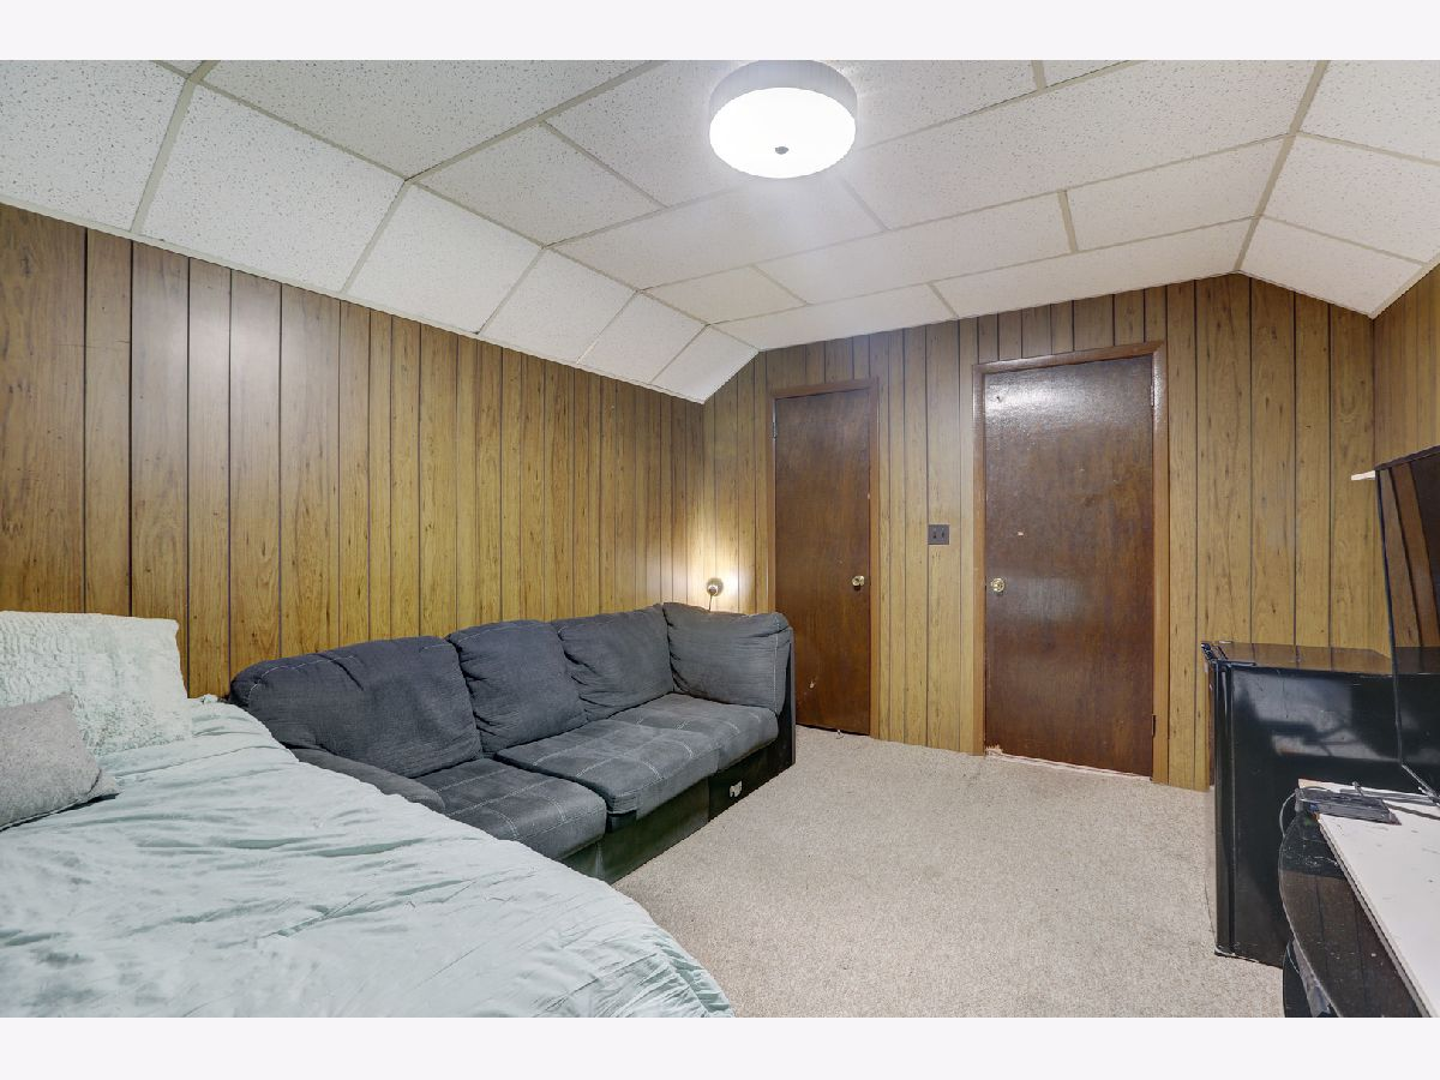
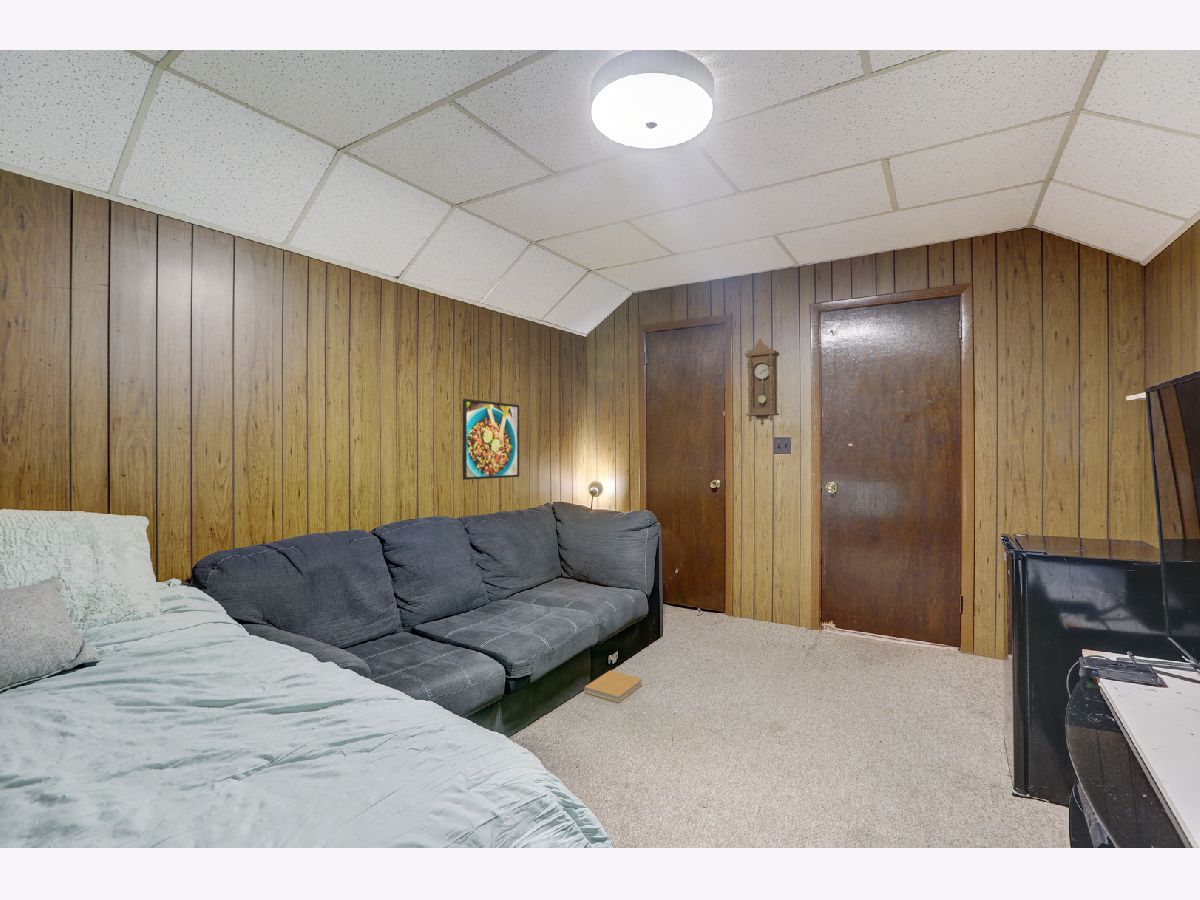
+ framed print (492, 440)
+ book (614, 685)
+ pendulum clock (762, 382)
